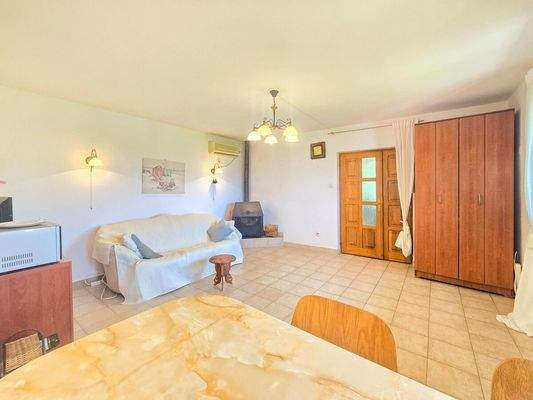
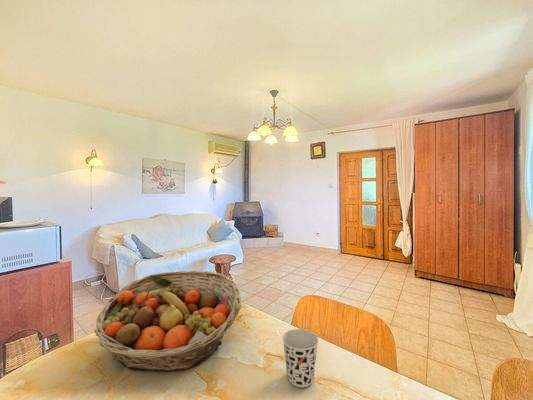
+ cup (300, 358)
+ fruit basket (173, 313)
